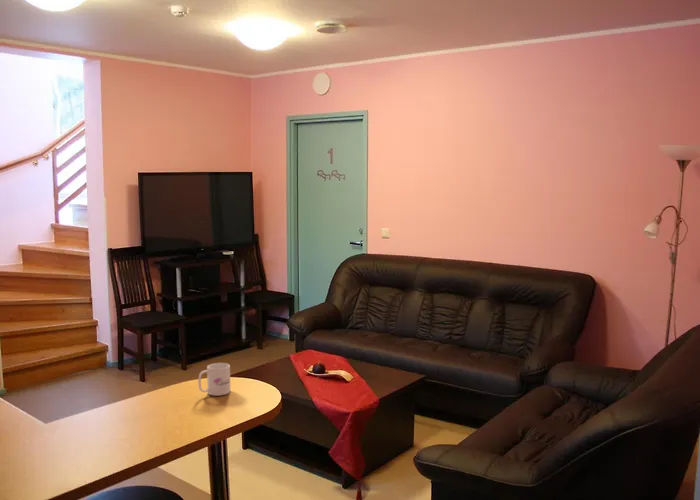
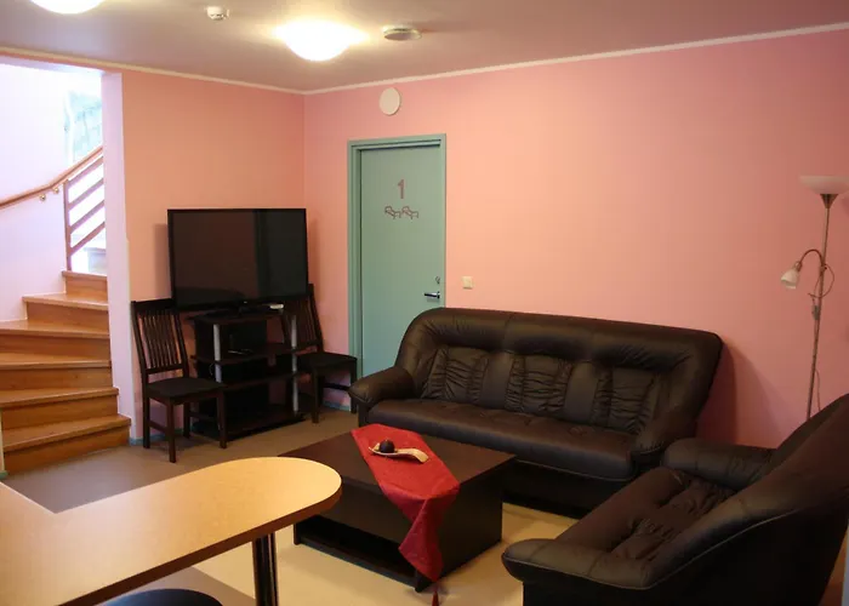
- mug (214, 379)
